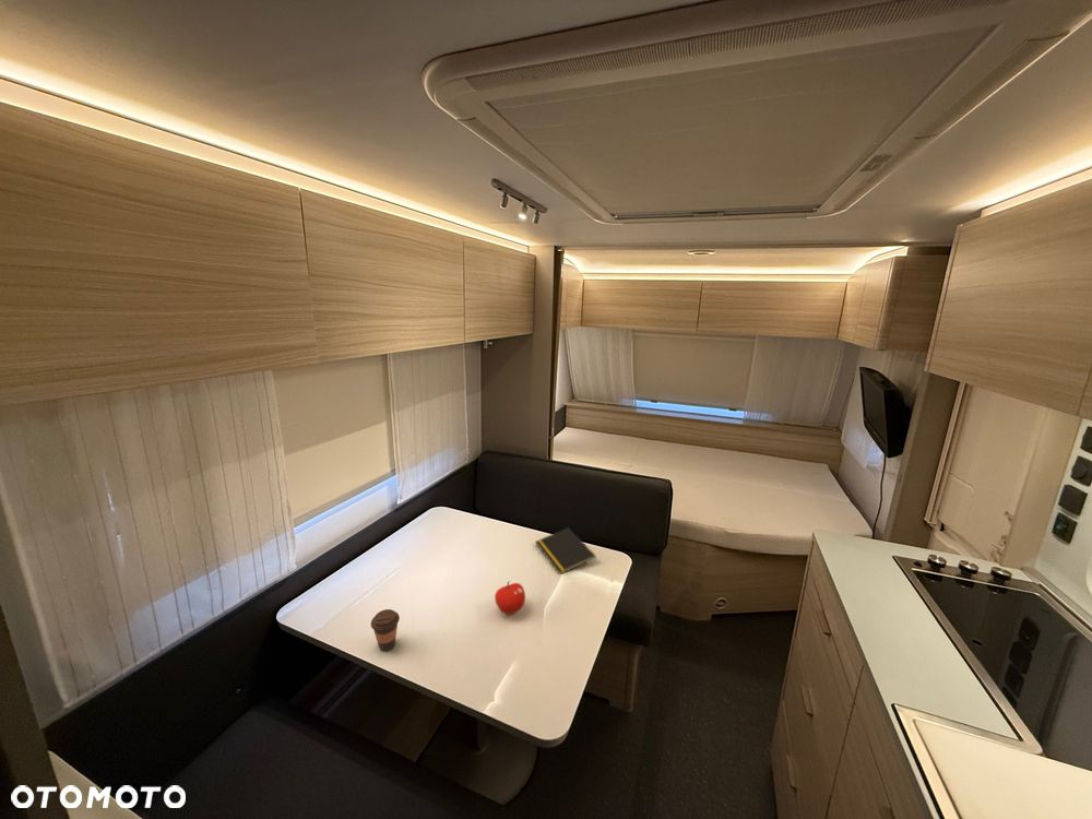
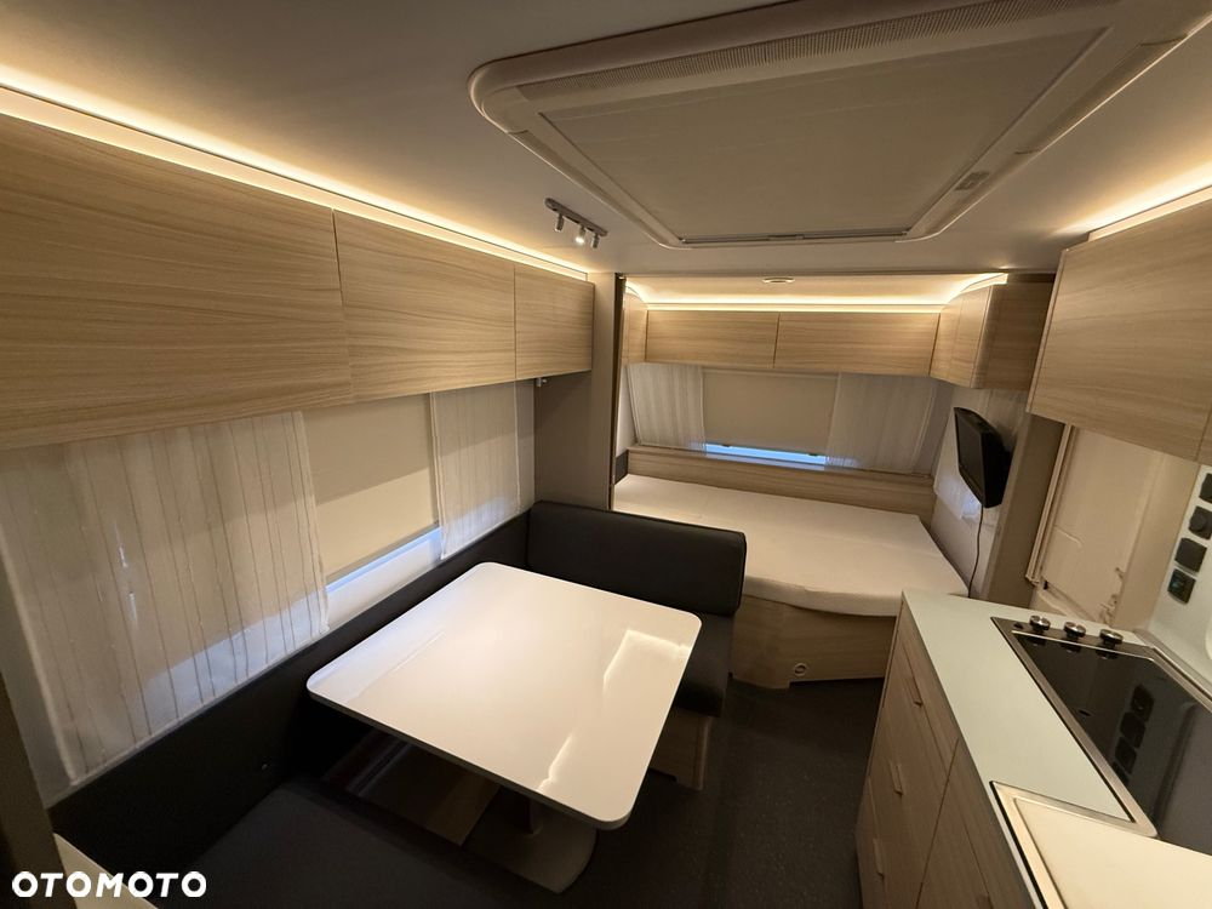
- fruit (510, 596)
- notepad (563, 549)
- coffee cup (385, 630)
